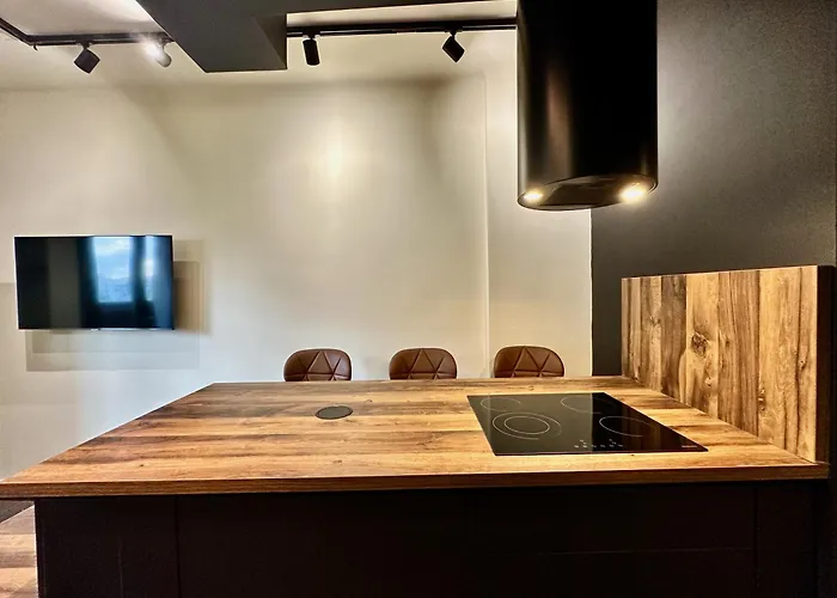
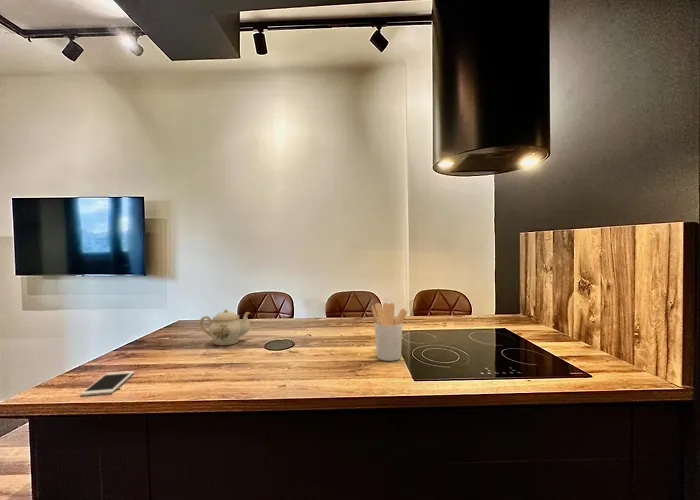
+ cell phone (109, 382)
+ teapot (225, 325)
+ utensil holder (387, 329)
